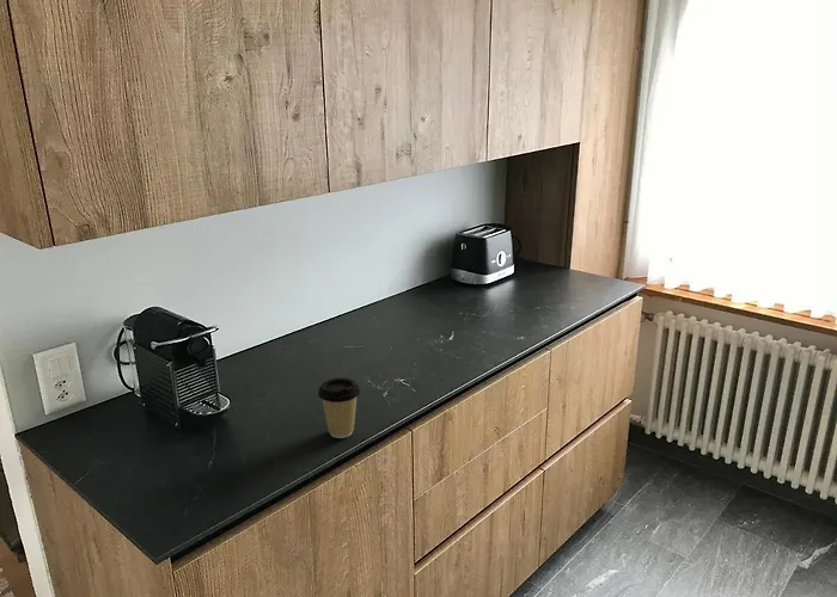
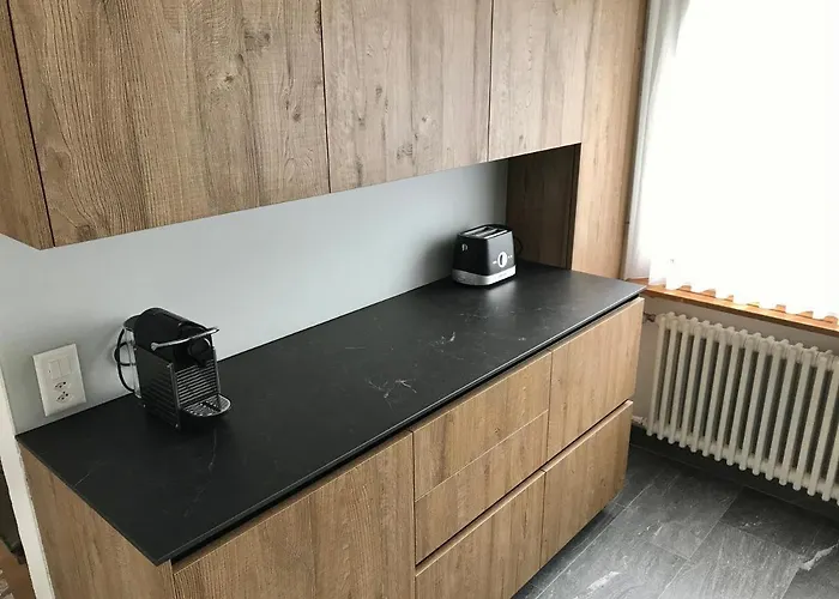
- coffee cup (340, 407)
